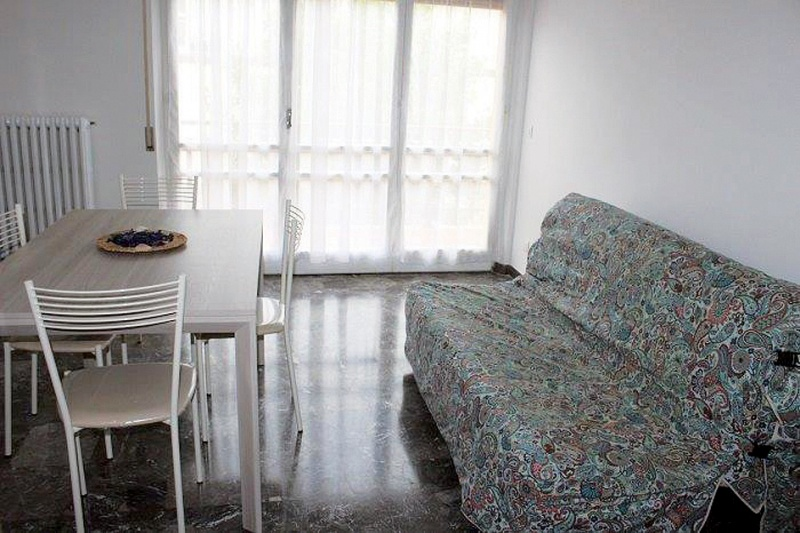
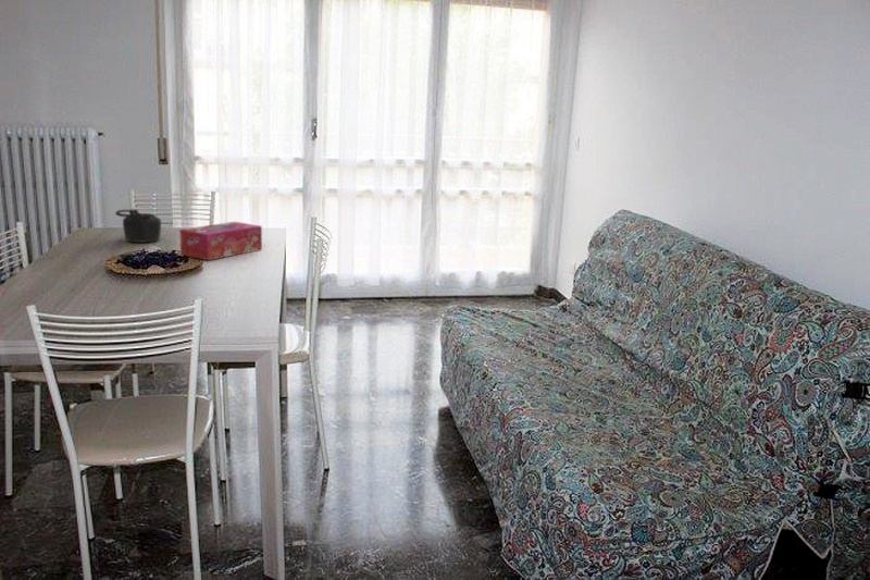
+ tissue box (222, 239)
+ teapot (138, 224)
